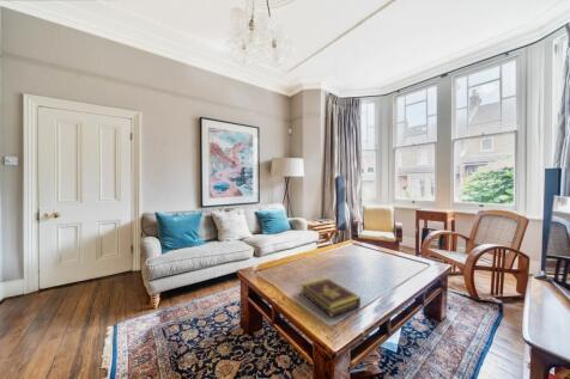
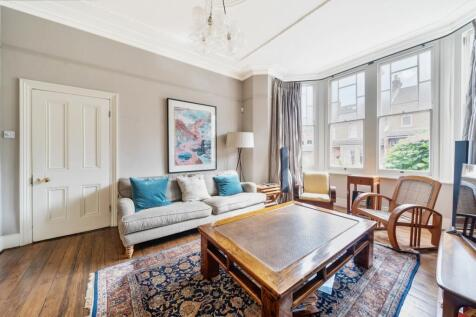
- book (328, 294)
